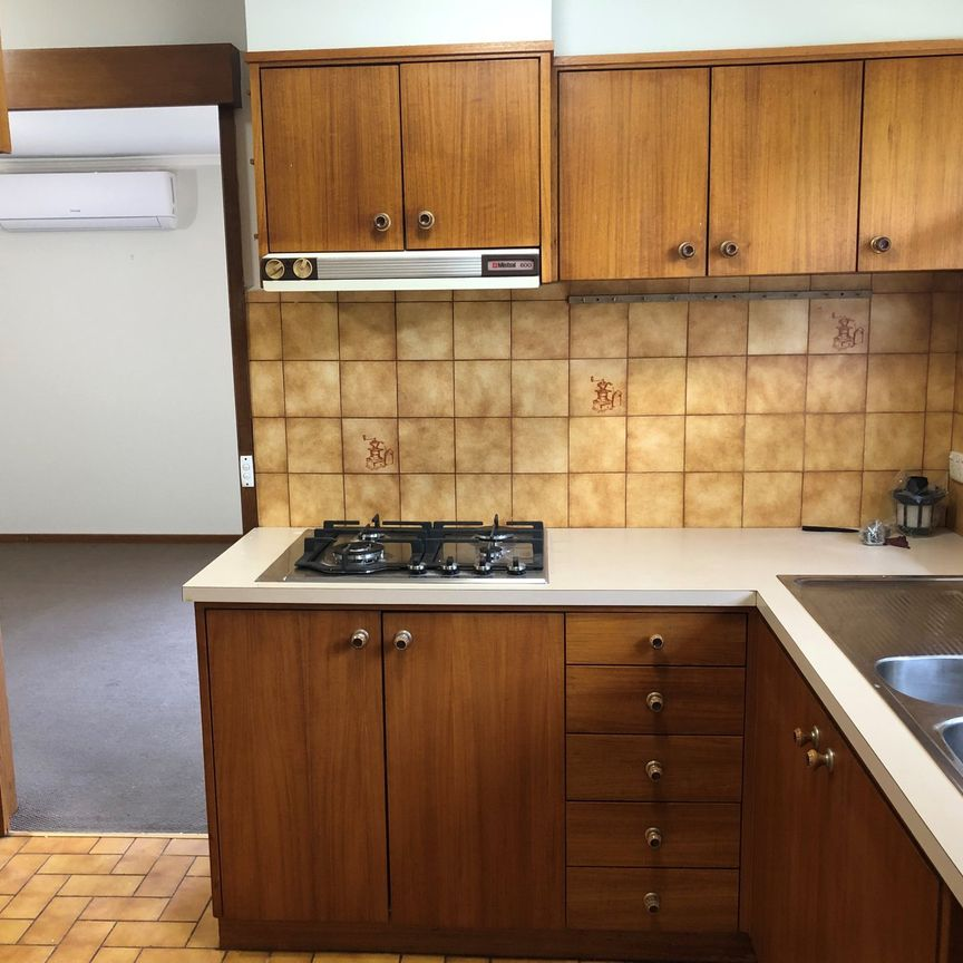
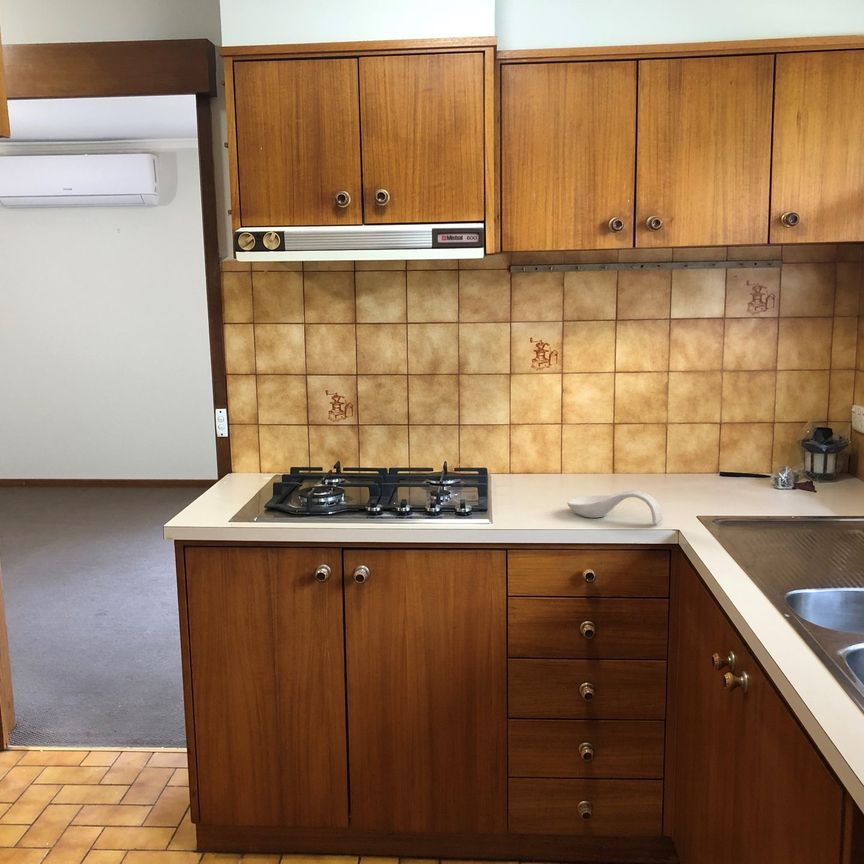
+ spoon rest (613, 503)
